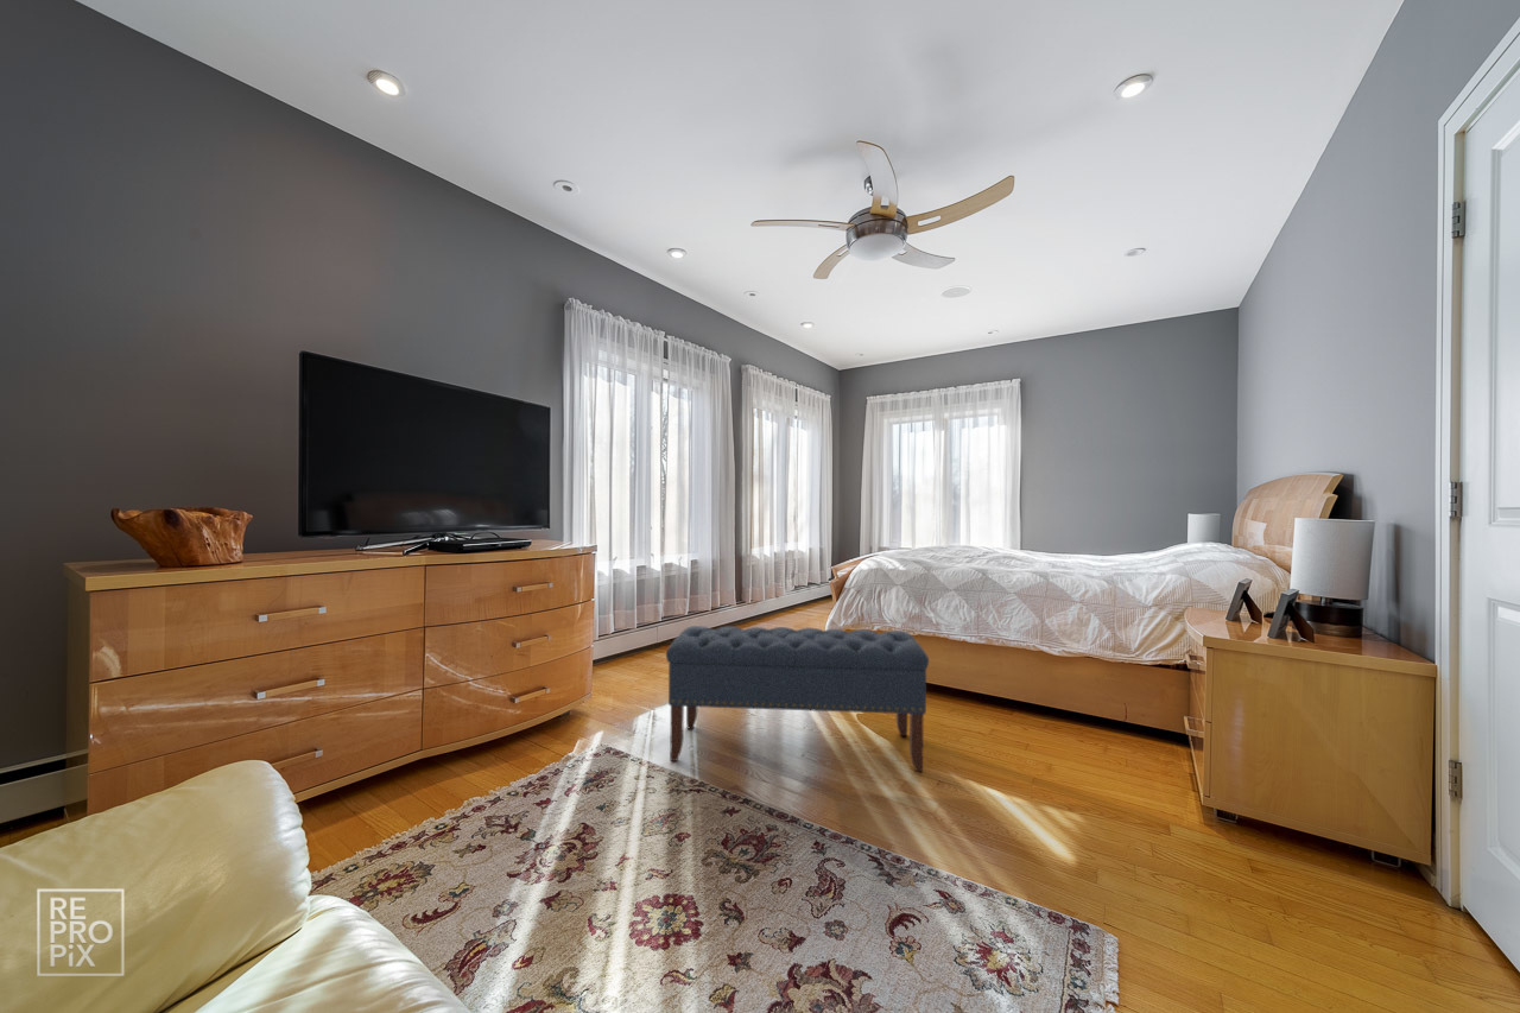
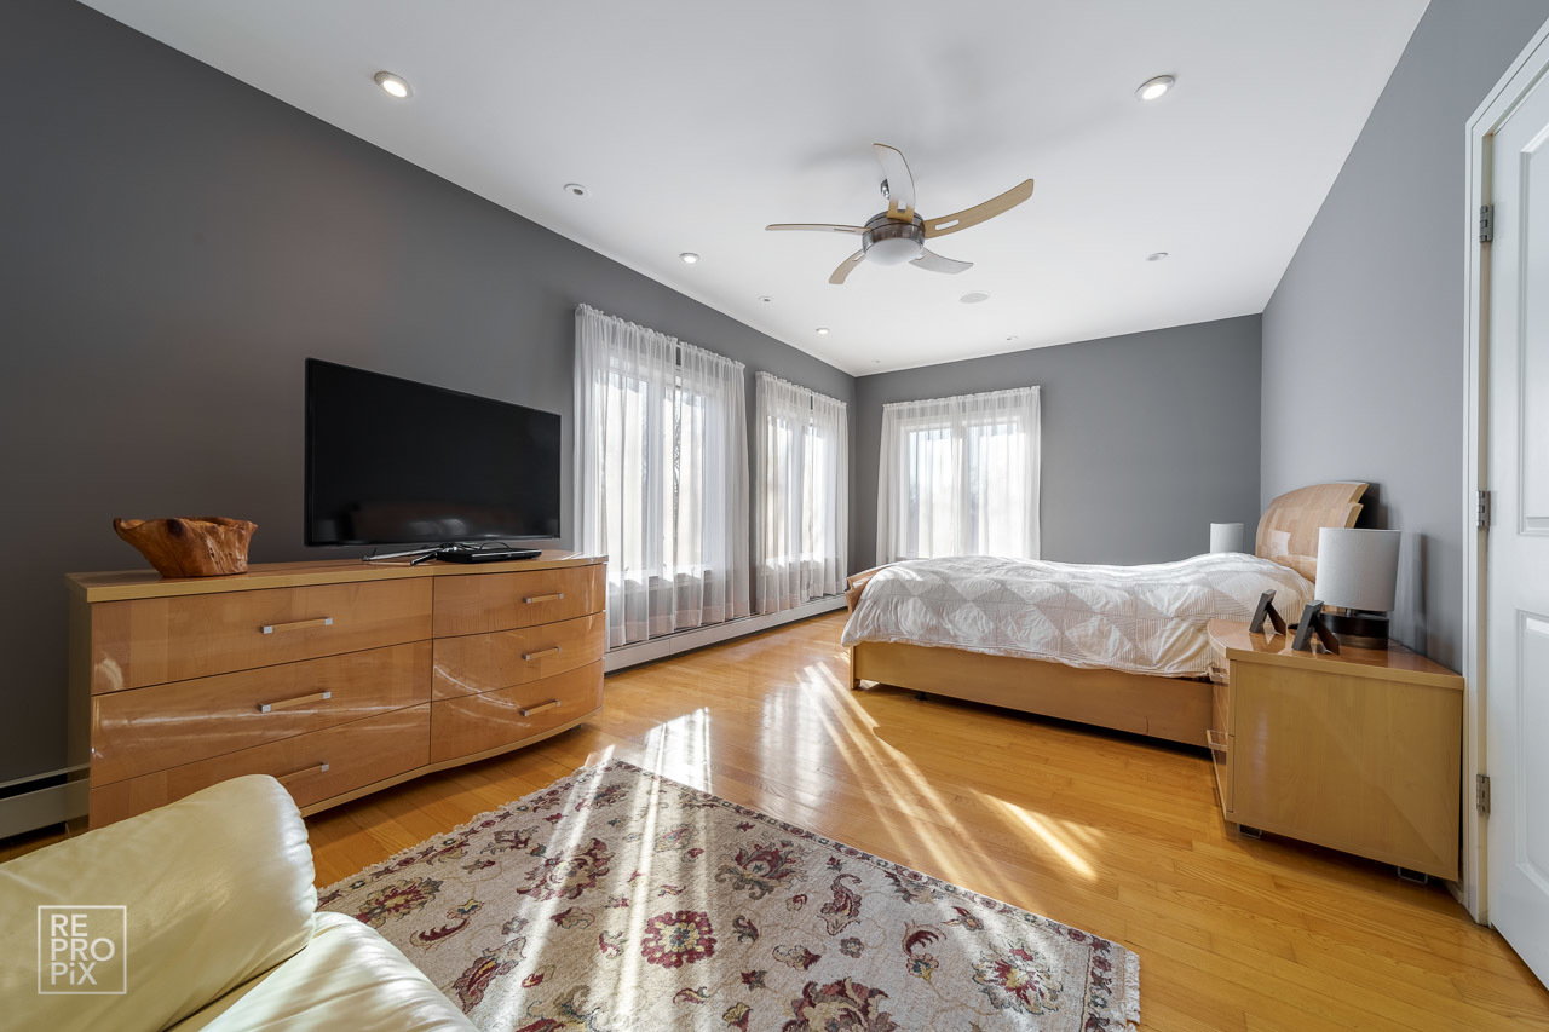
- bench (794, 690)
